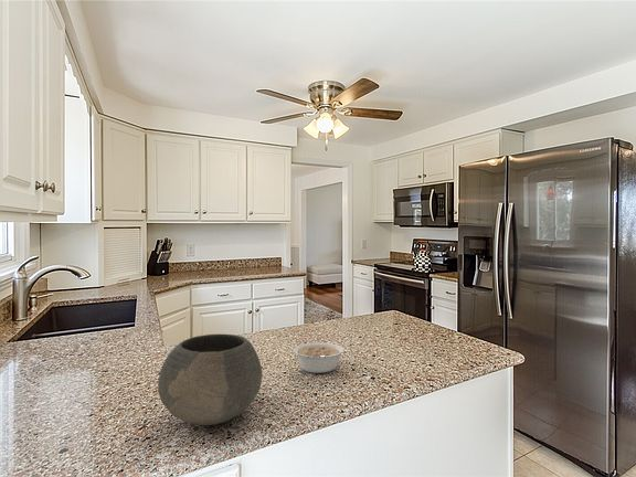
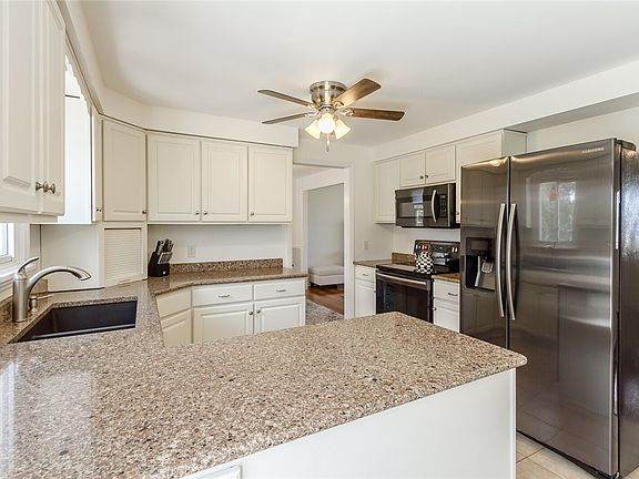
- legume (320, 356)
- bowl (212, 378)
